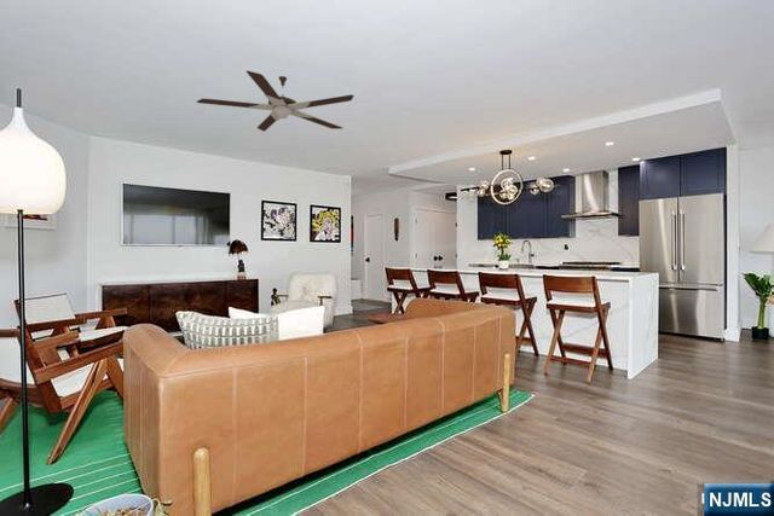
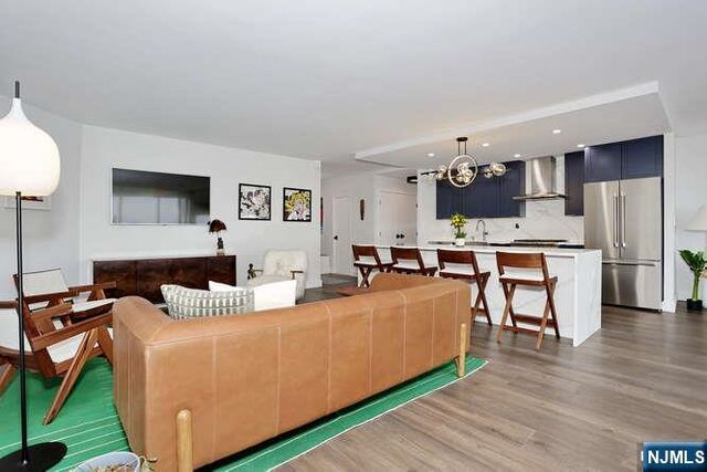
- ceiling fan (276, 97)
